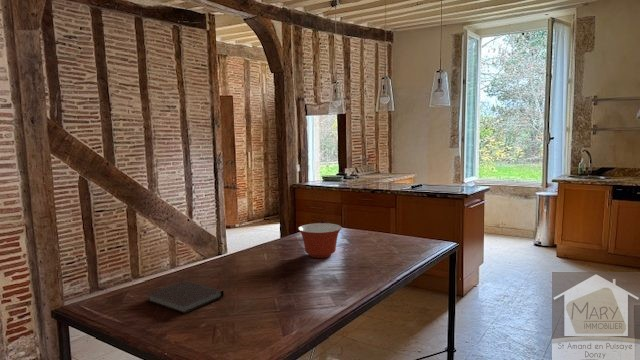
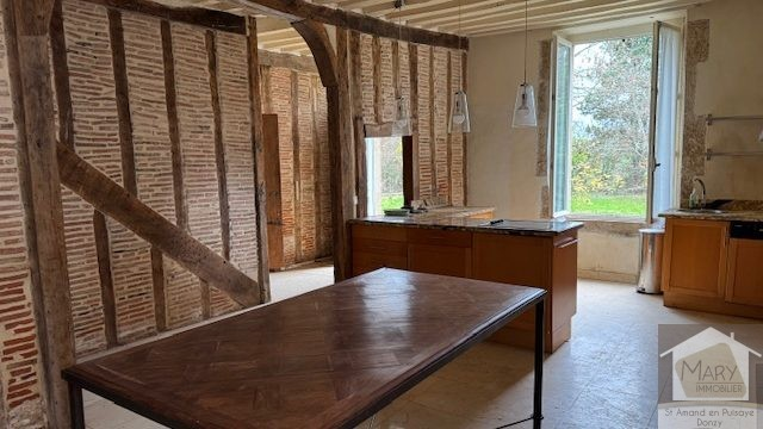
- notebook (185, 295)
- mixing bowl (320, 241)
